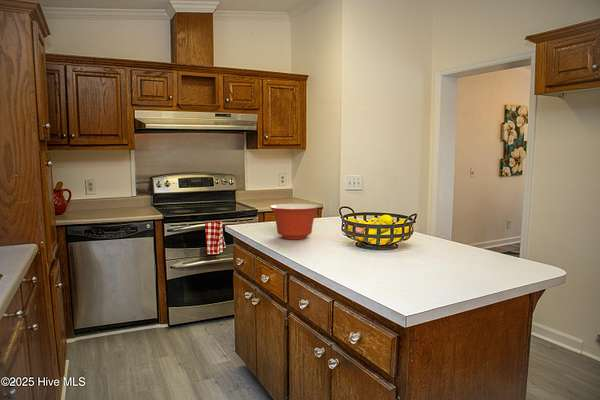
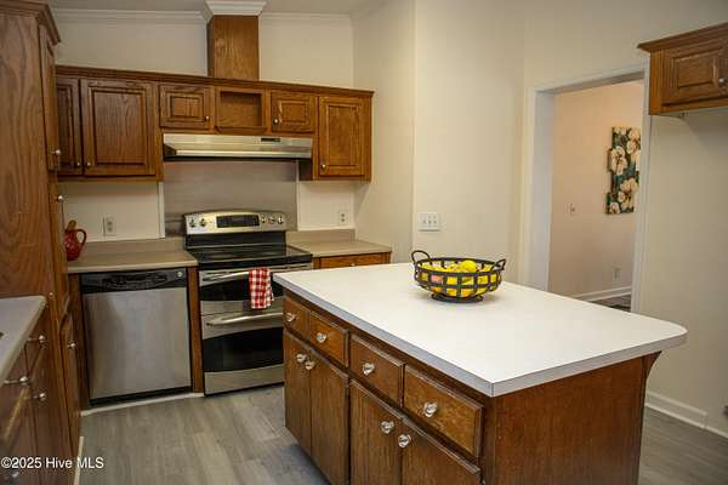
- mixing bowl (294, 221)
